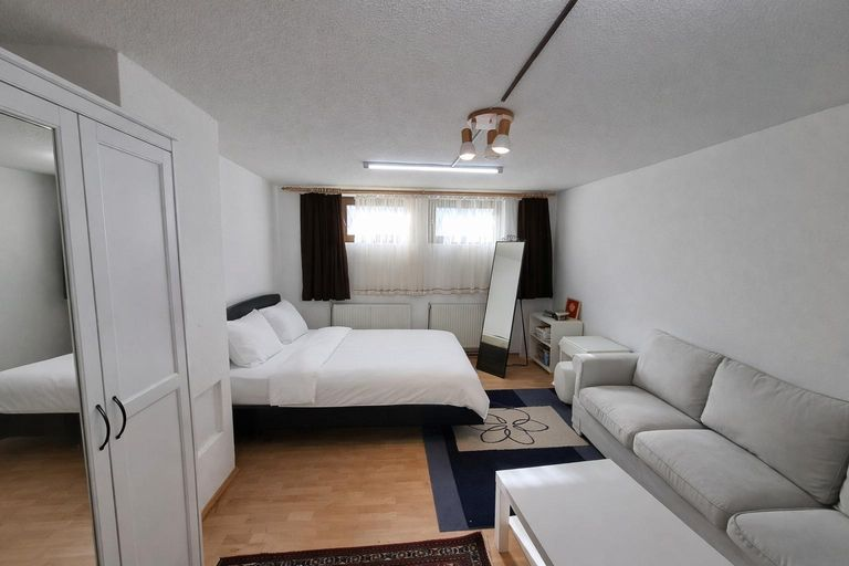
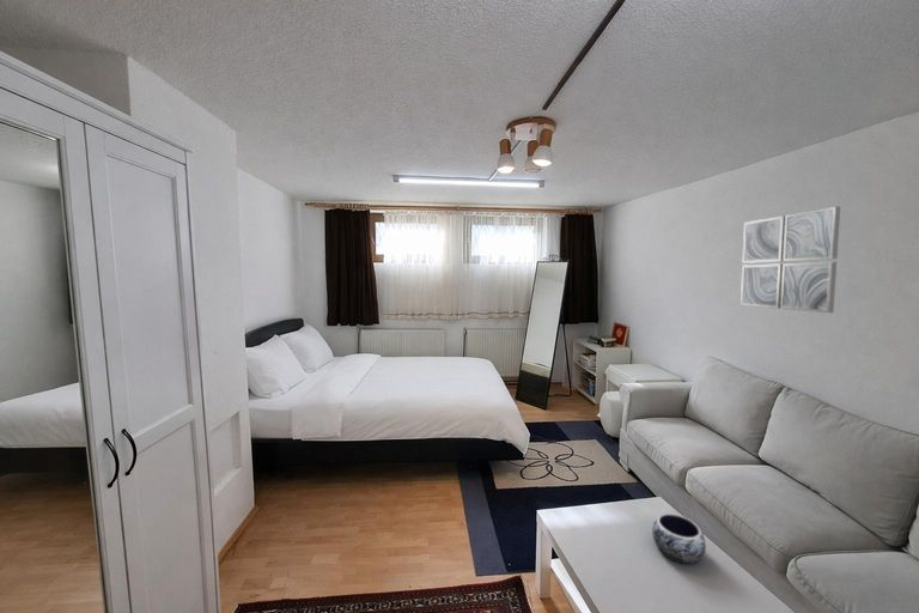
+ wall art (783, 263)
+ decorative bowl (677, 538)
